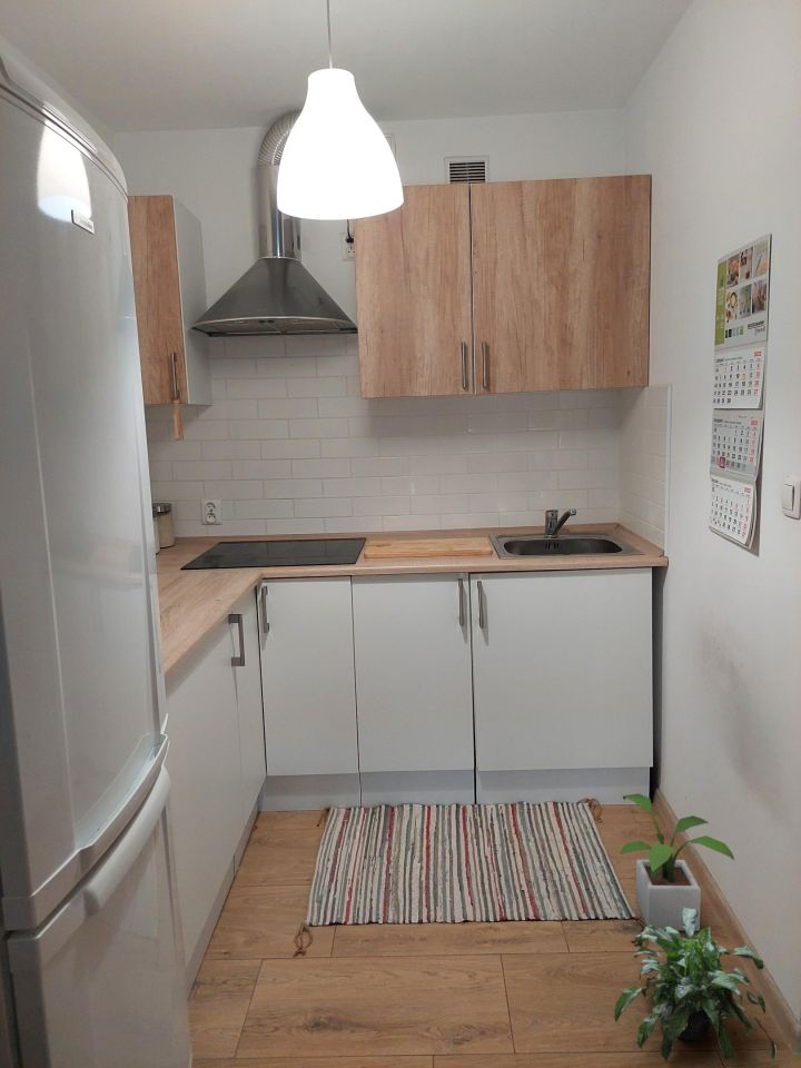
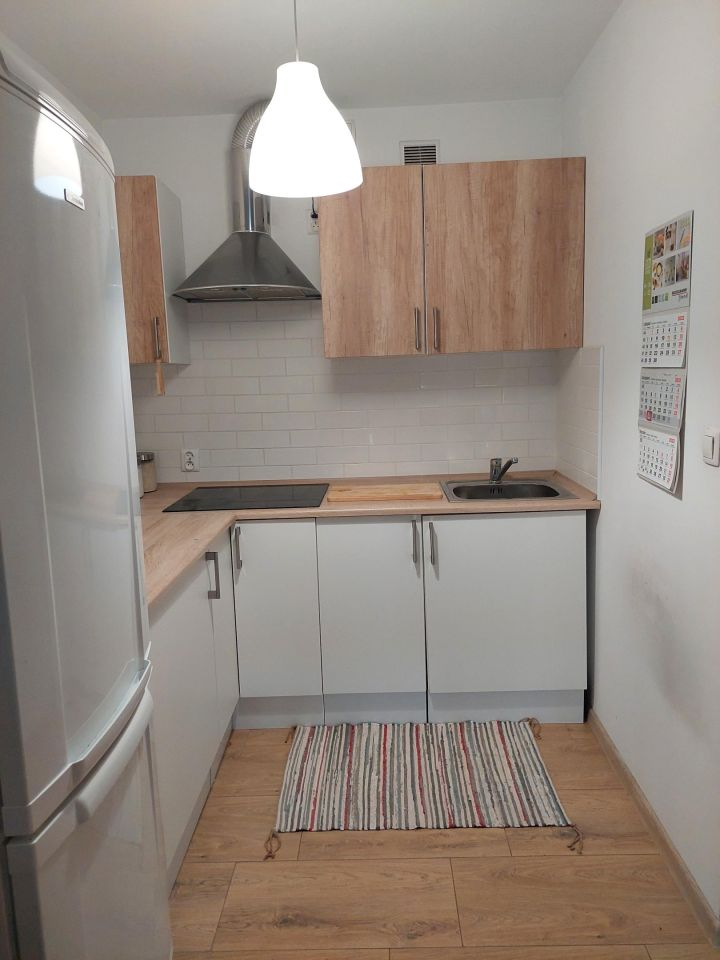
- potted plant (666, 863)
- potted plant (683, 976)
